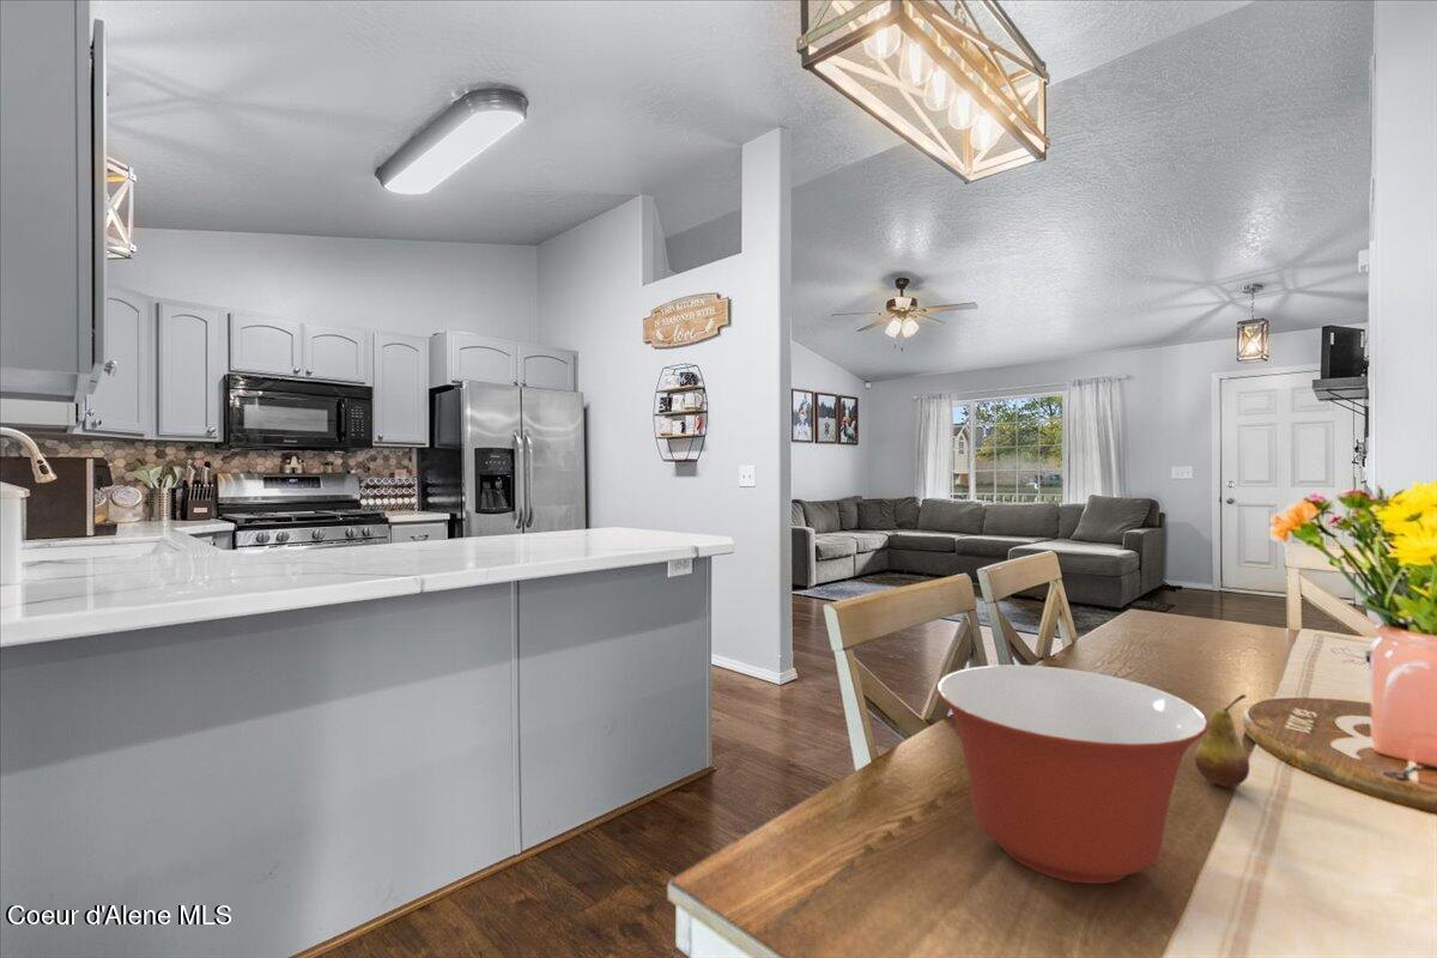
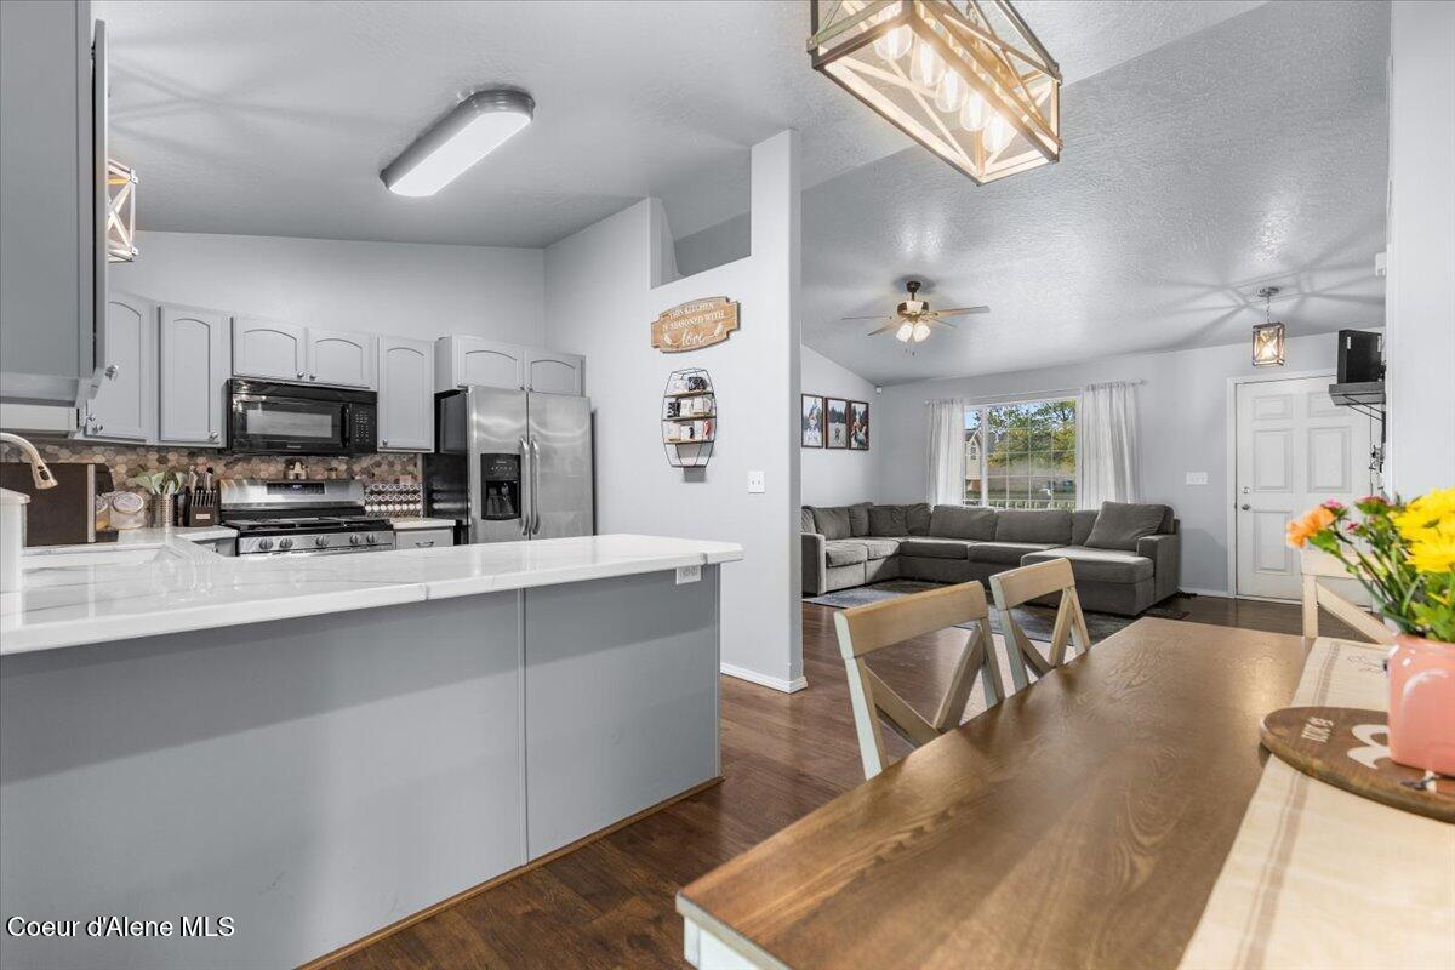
- fruit (1220, 735)
- mixing bowl (1061, 772)
